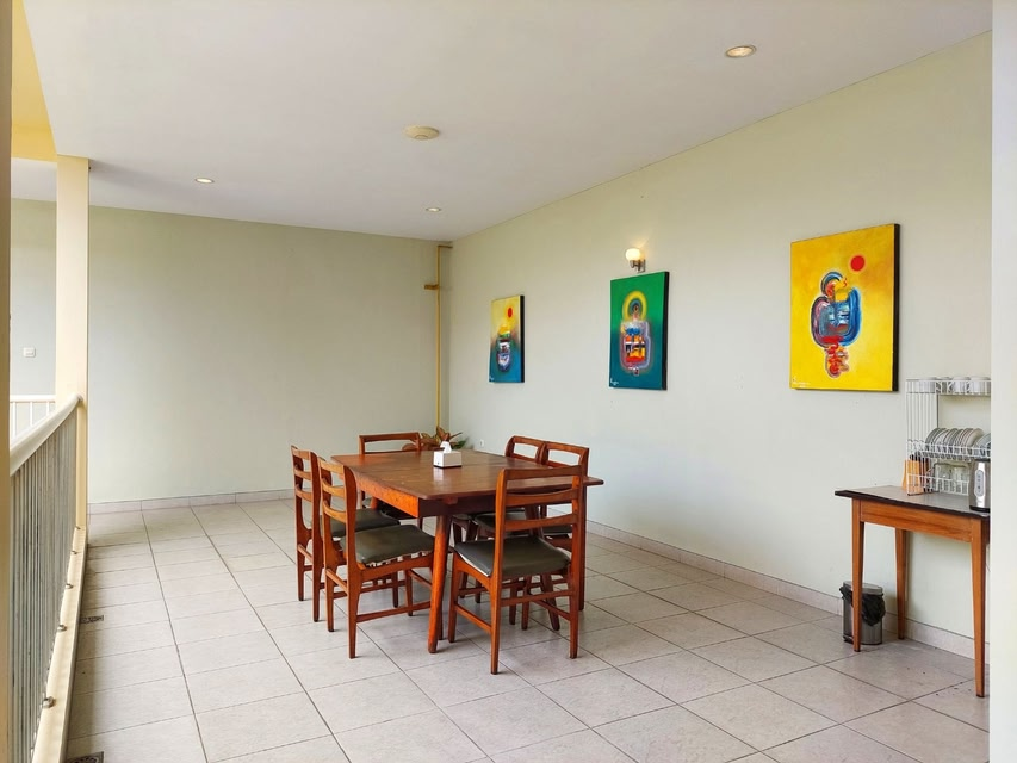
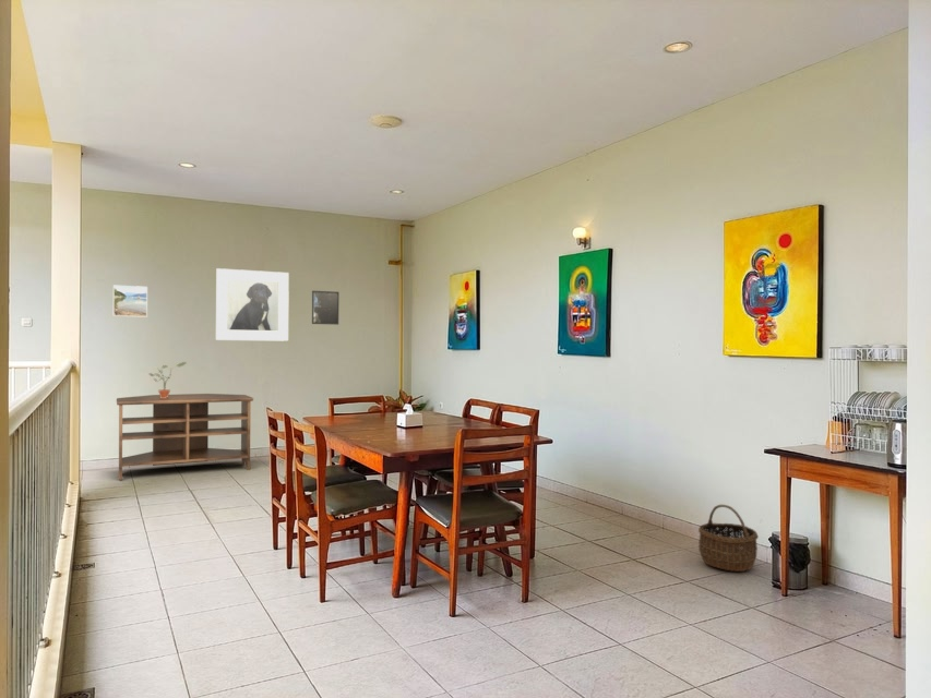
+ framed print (252, 305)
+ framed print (130, 301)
+ potted plant (167, 380)
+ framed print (325, 308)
+ tv stand (183, 432)
+ wicker basket (728, 534)
